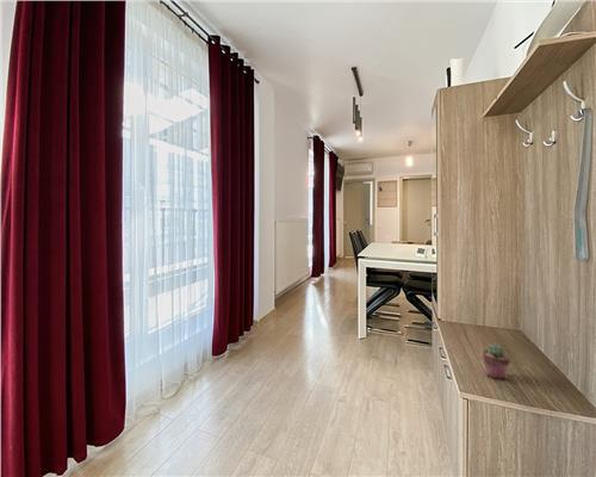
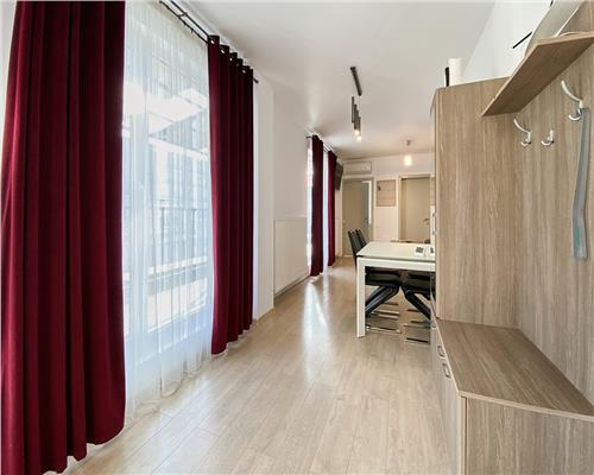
- potted succulent (495, 360)
